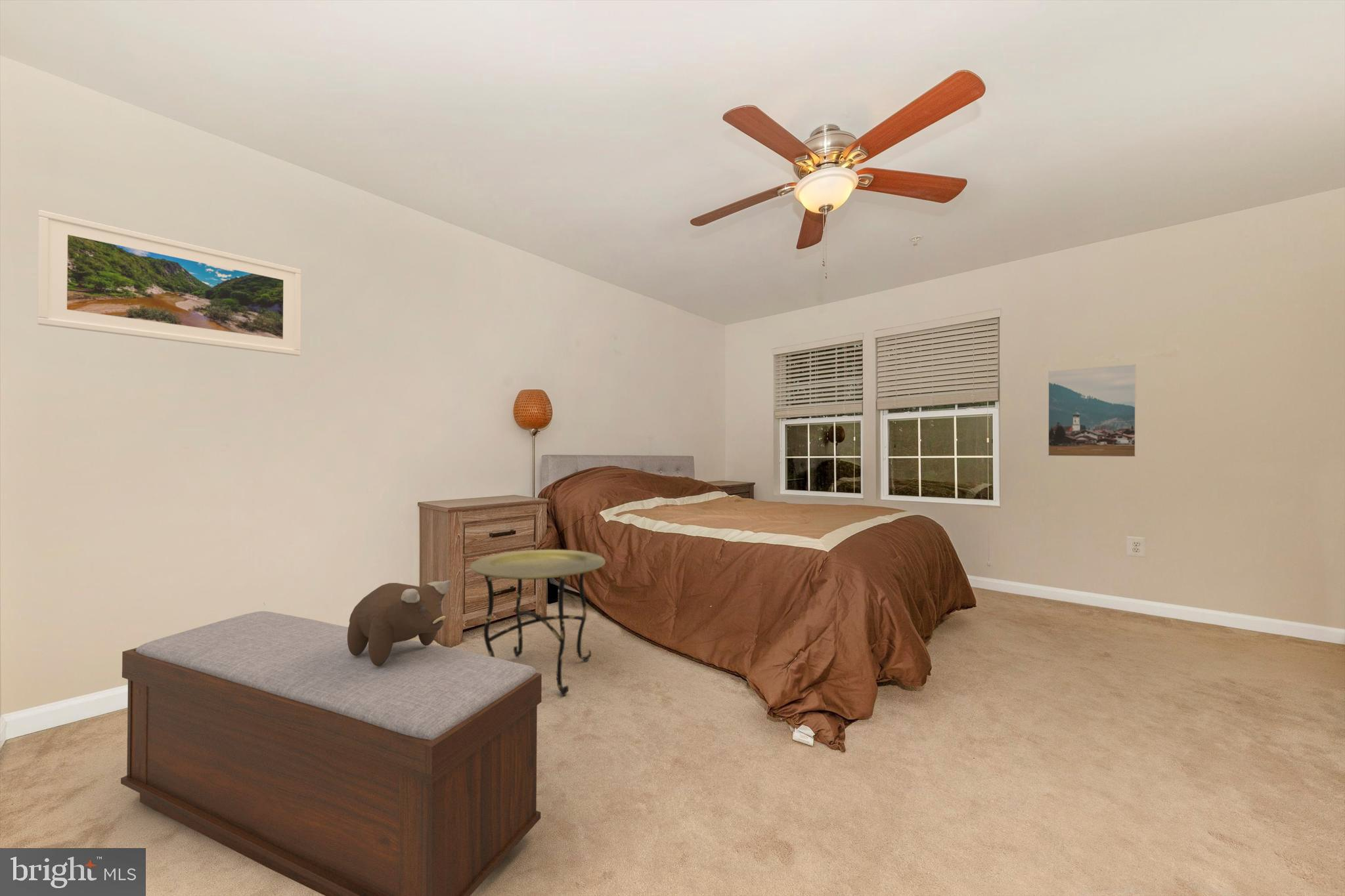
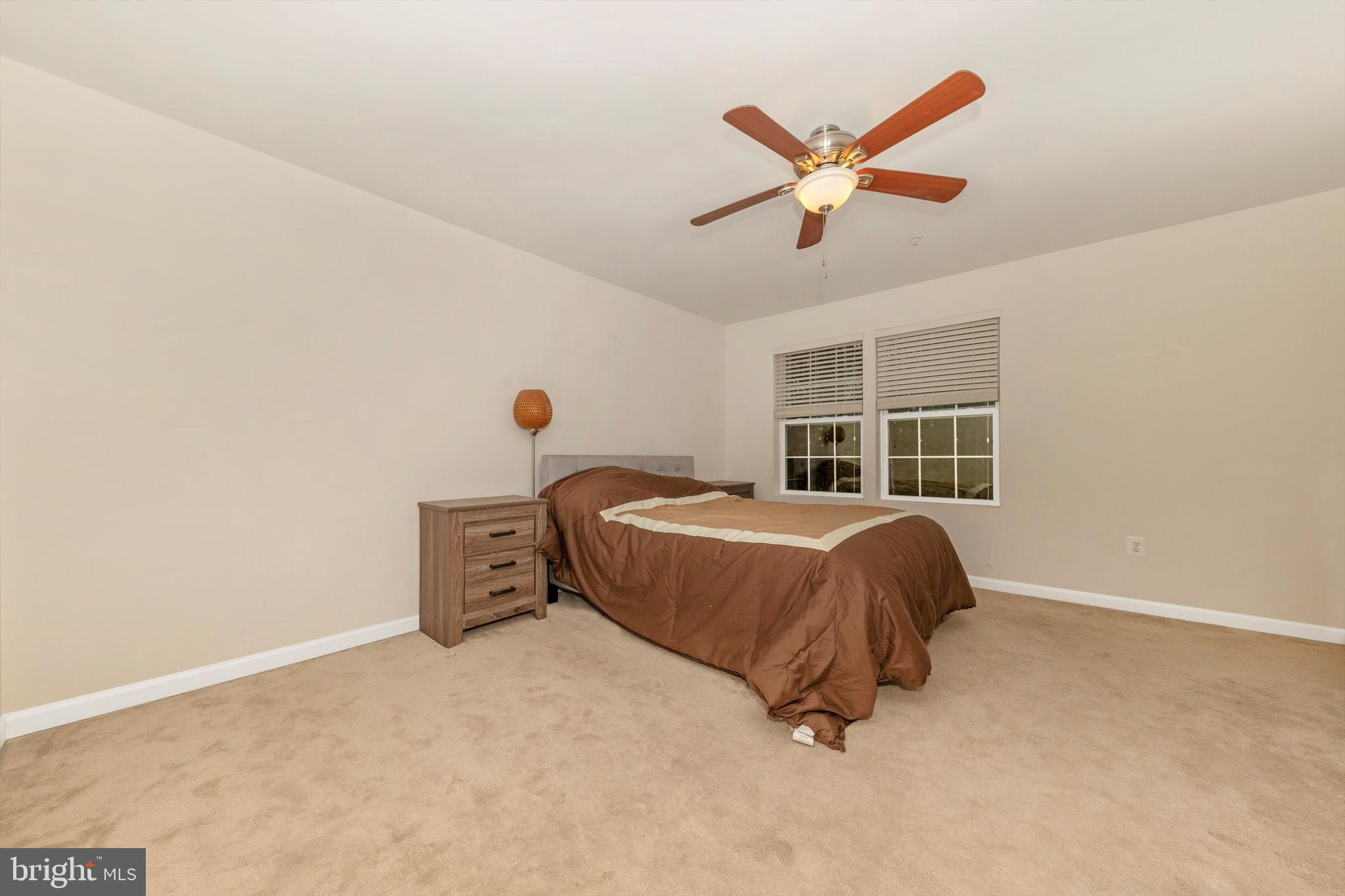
- bench (324, 733)
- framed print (187, 293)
- side table (539, 618)
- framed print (1090, 412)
- plush toy (399, 616)
